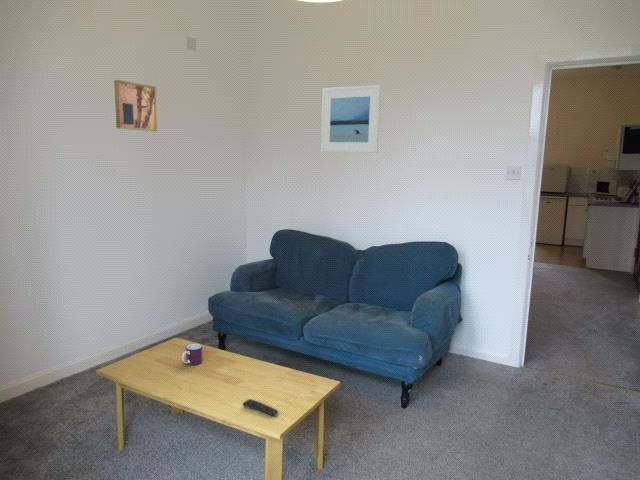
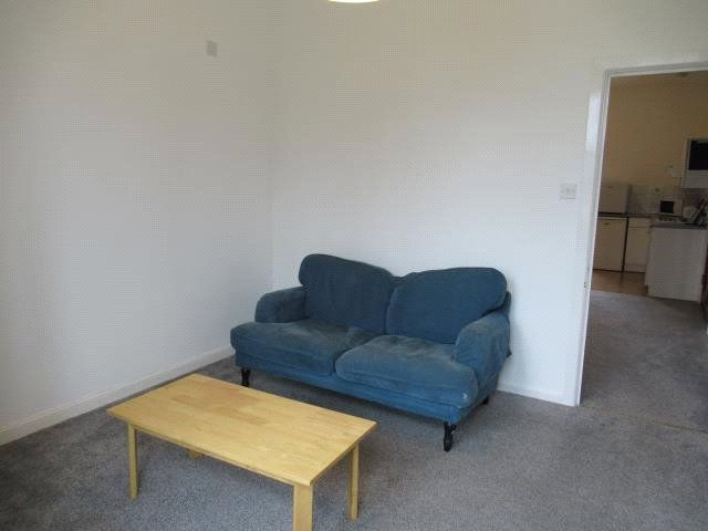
- mug (191, 355)
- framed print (349, 120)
- wall art (136, 107)
- remote control (261, 407)
